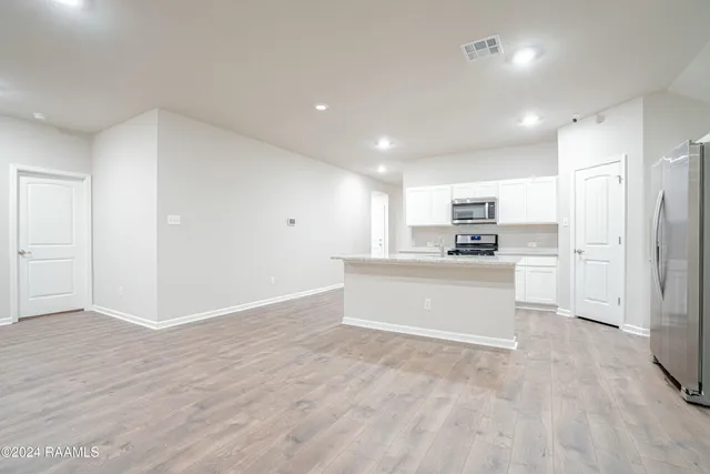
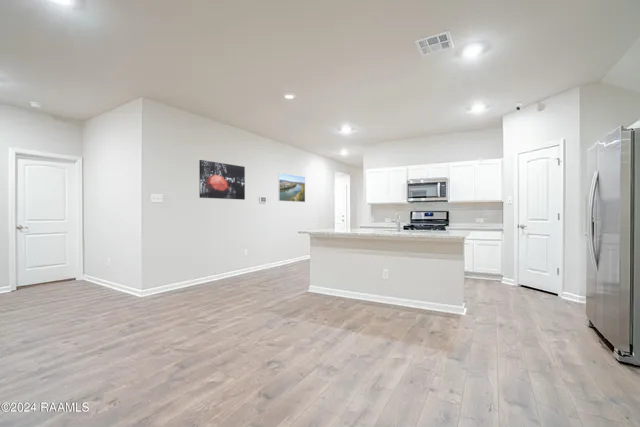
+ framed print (292, 188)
+ wall art (223, 181)
